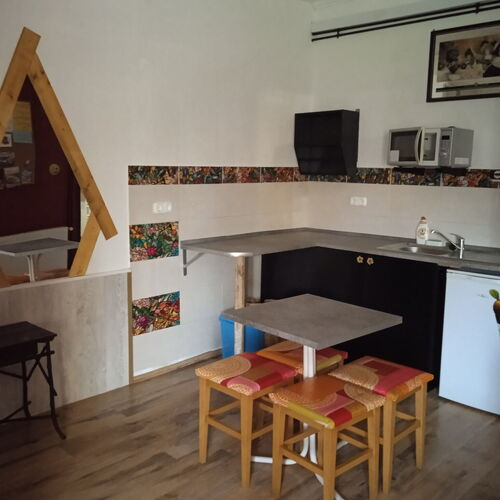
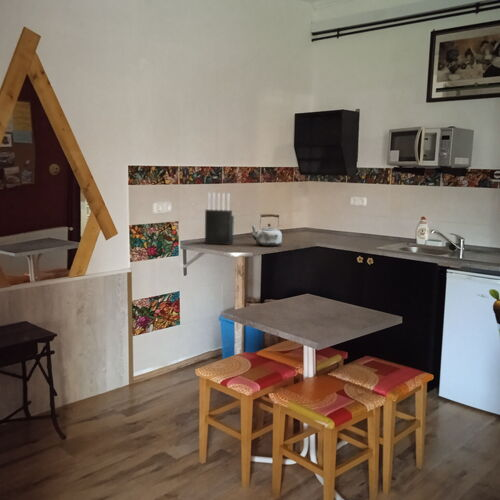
+ knife block (219, 218)
+ kettle (265, 229)
